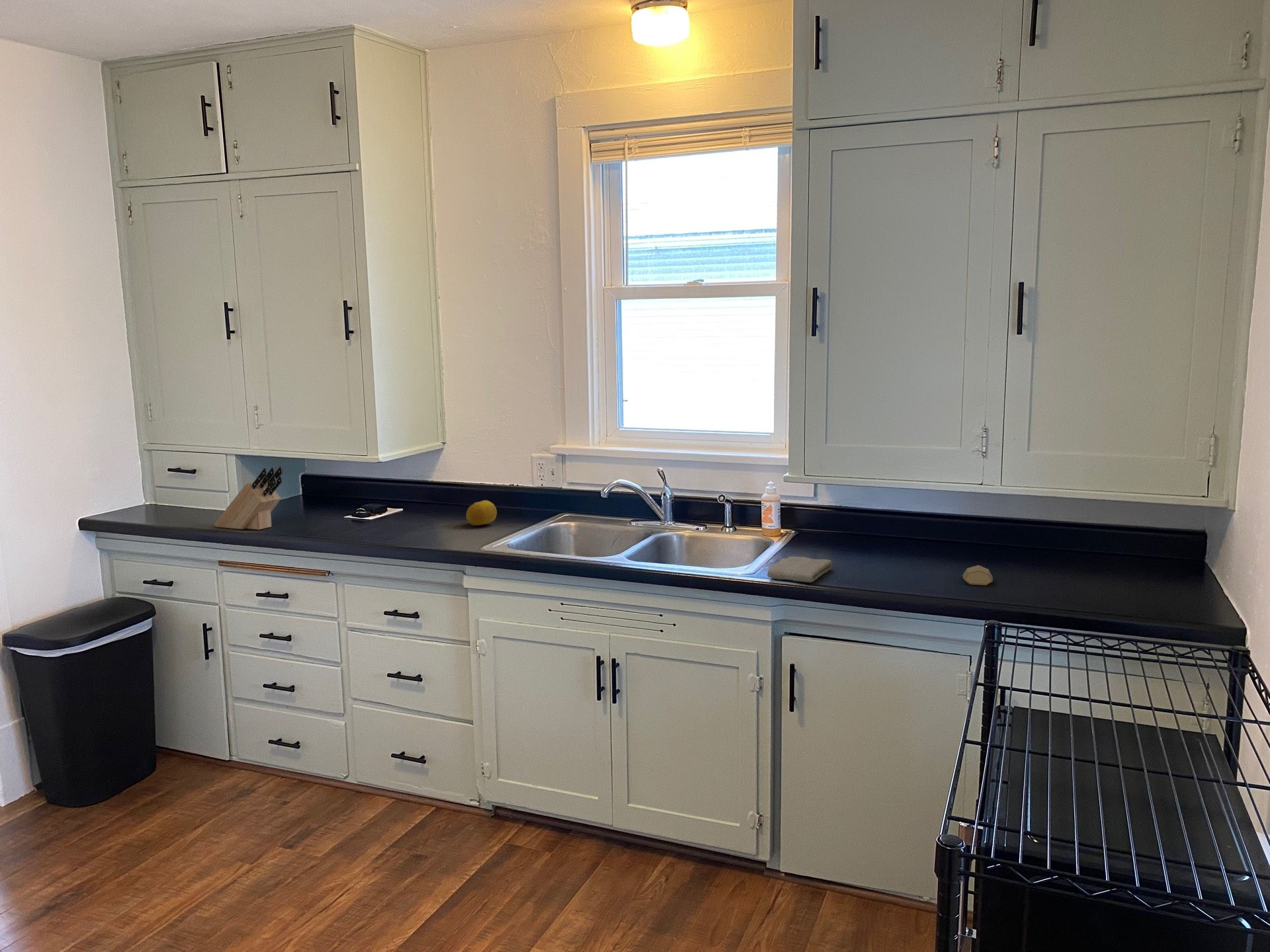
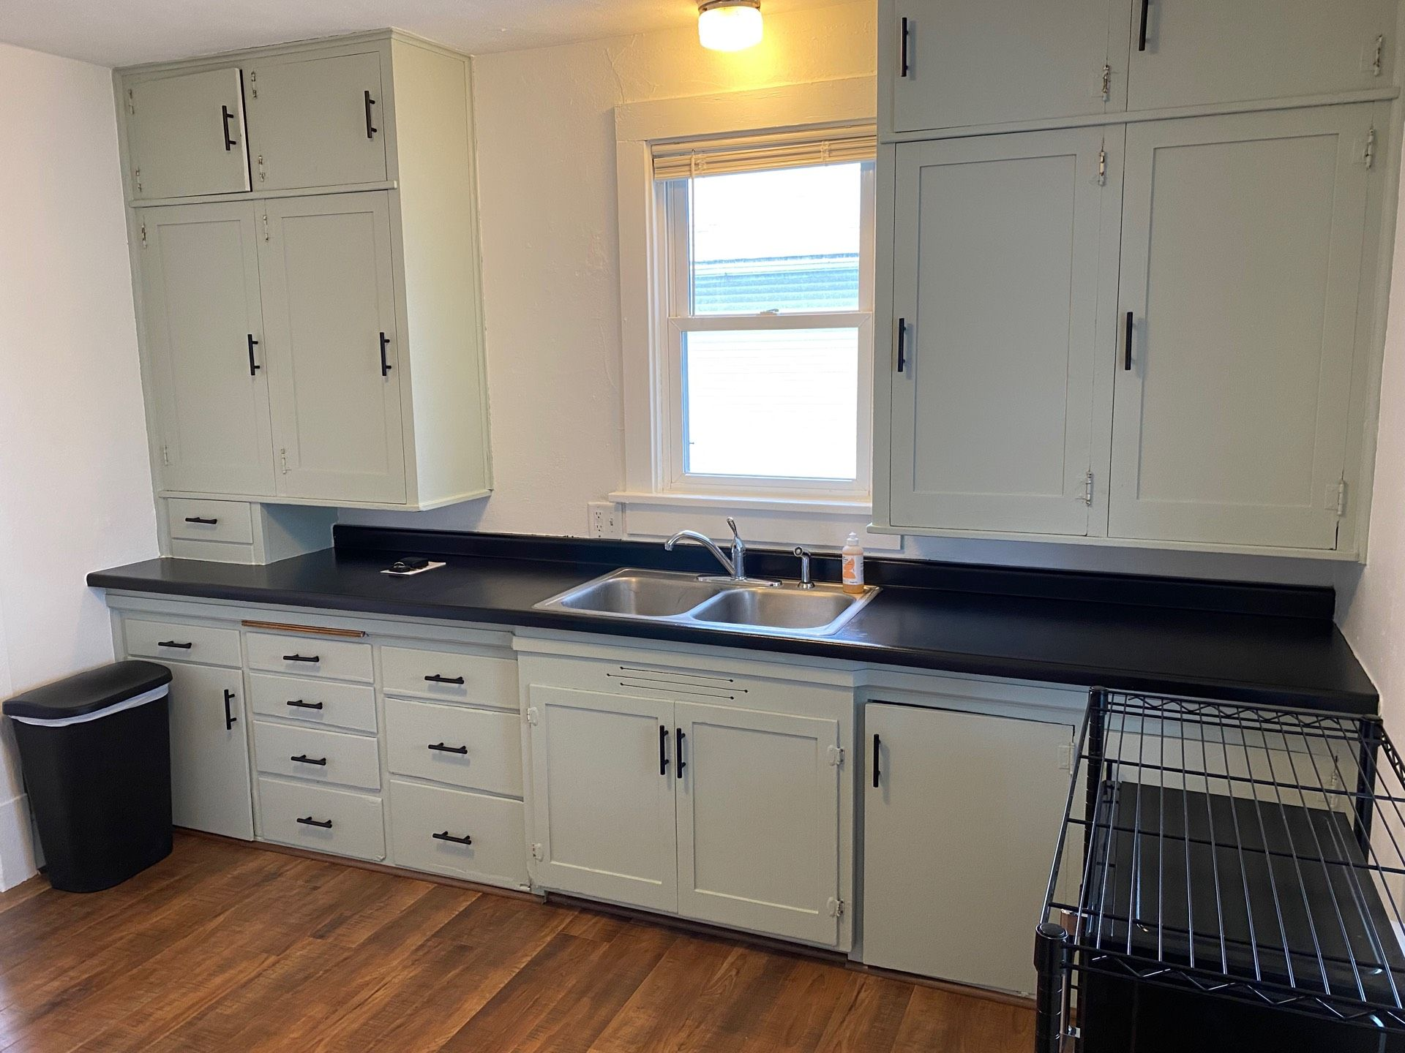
- washcloth (800, 568)
- soap bar (977, 573)
- knife block (251, 496)
- fruit (481, 513)
